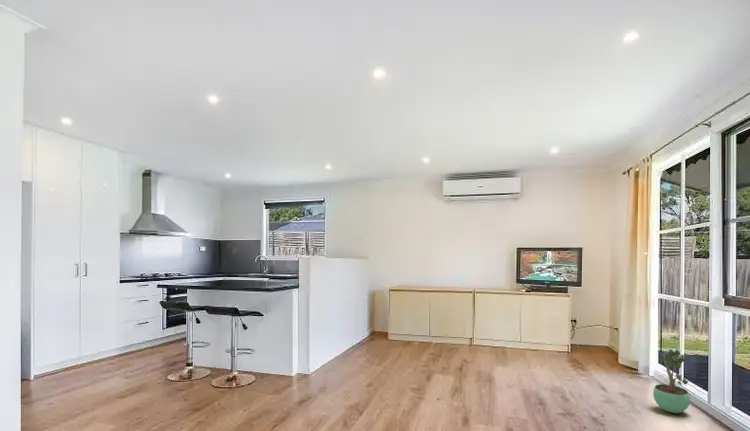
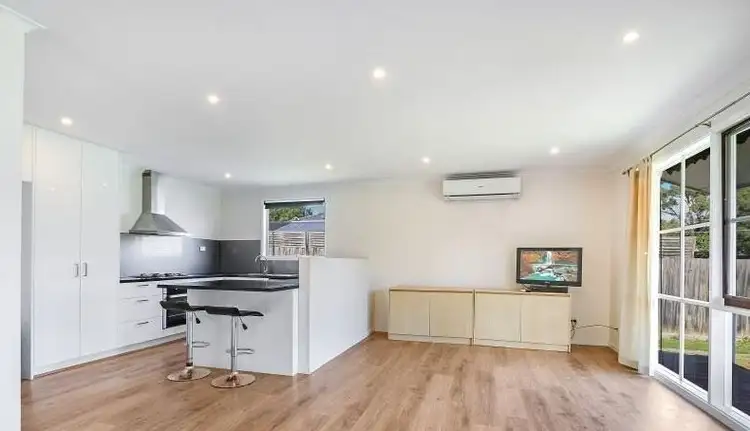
- potted plant (670, 380)
